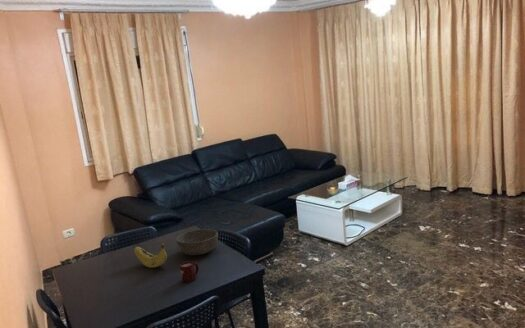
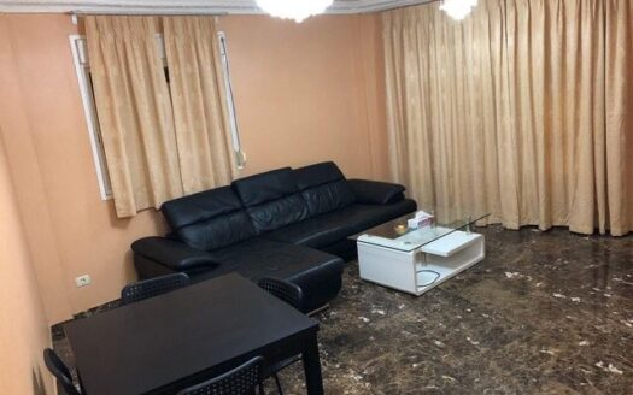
- cup (190, 270)
- banana (149, 253)
- bowl (198, 243)
